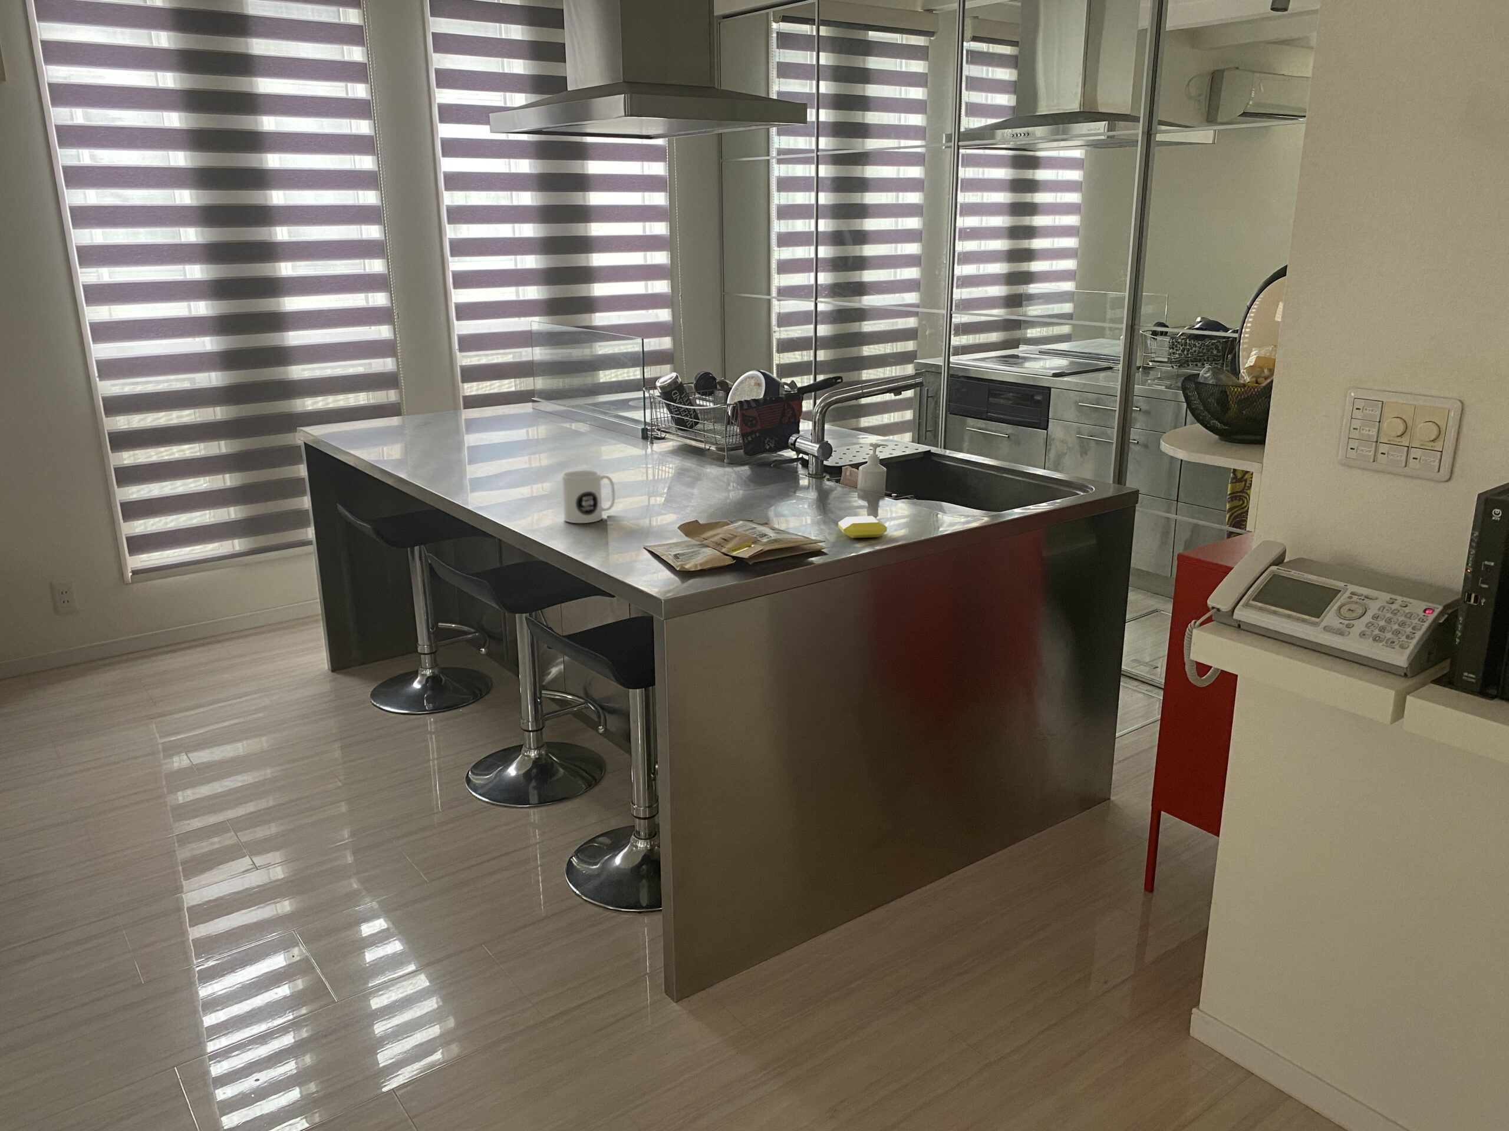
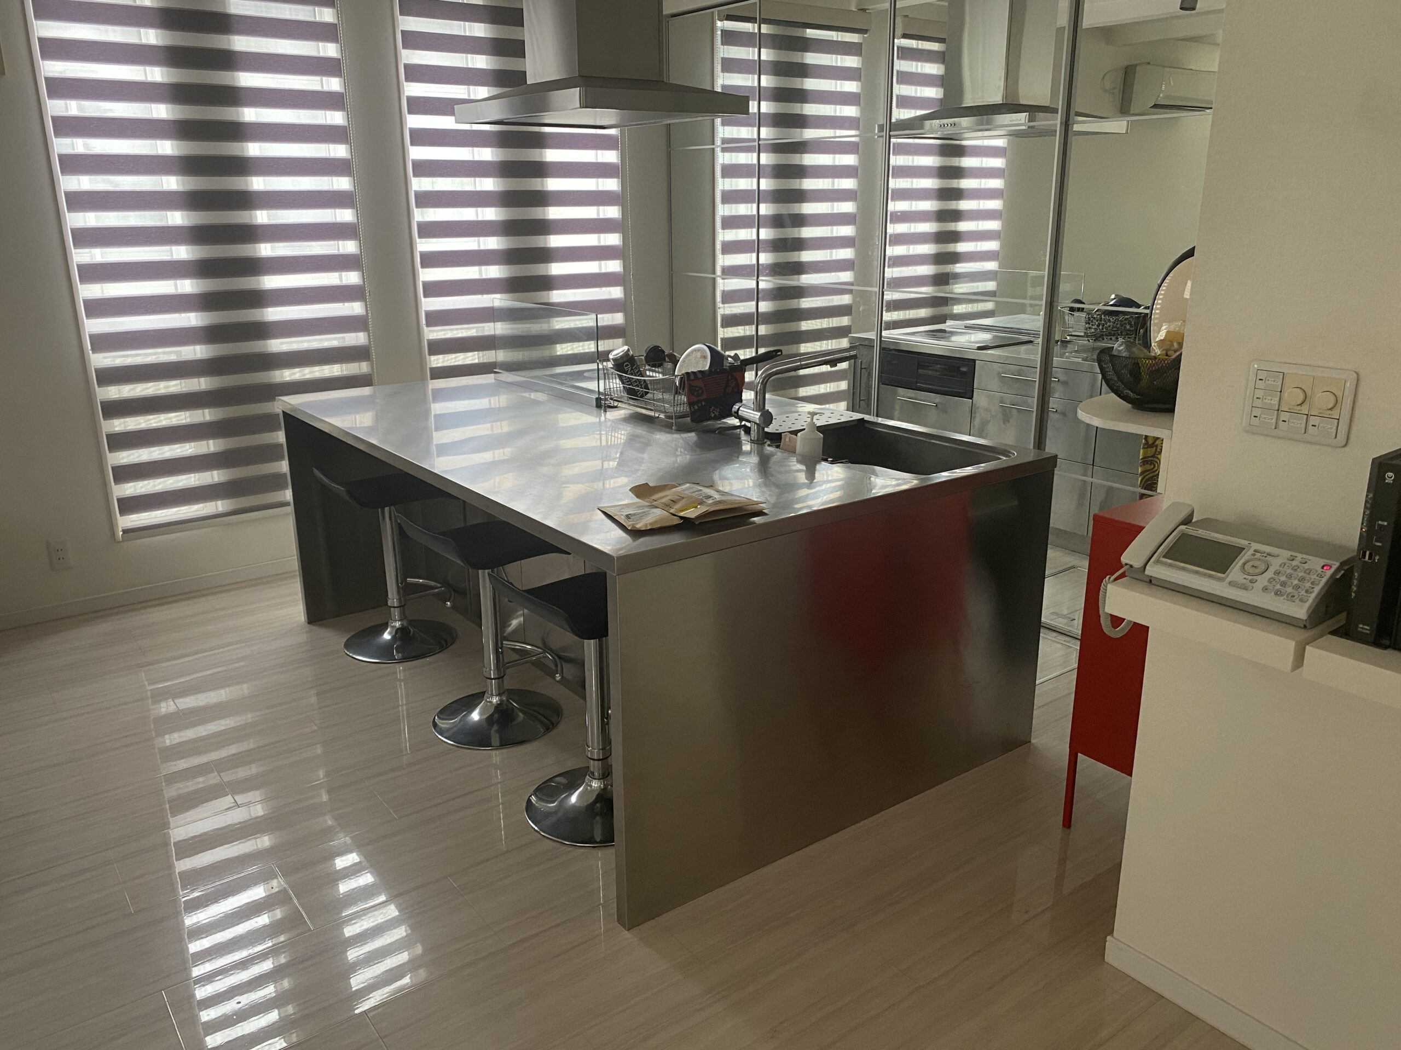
- mug (589, 495)
- soap bar (861, 526)
